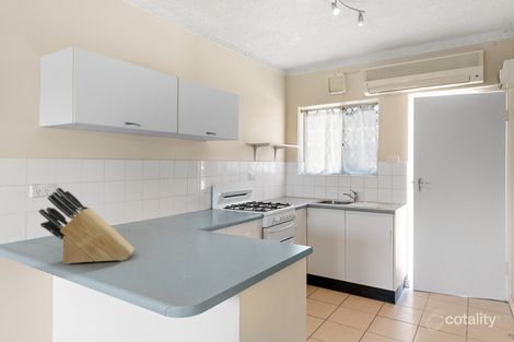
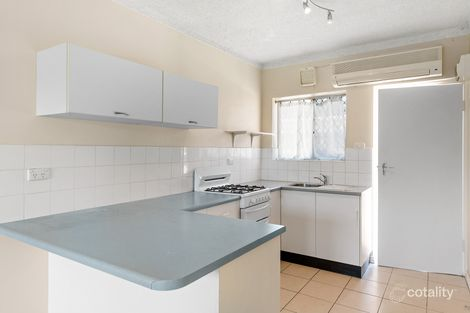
- knife block (89, 223)
